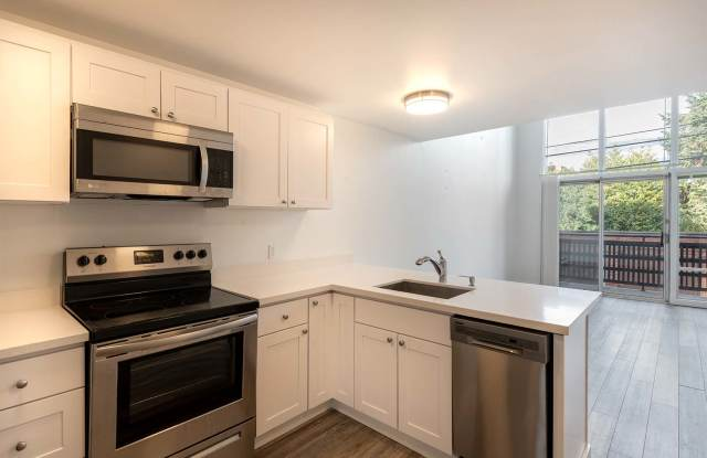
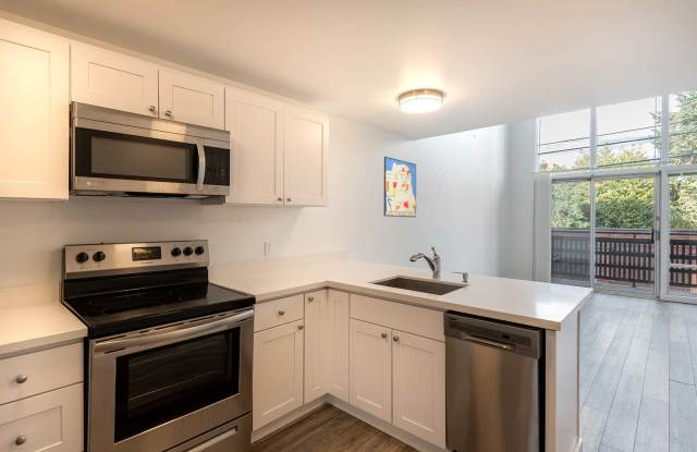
+ wall art (401, 188)
